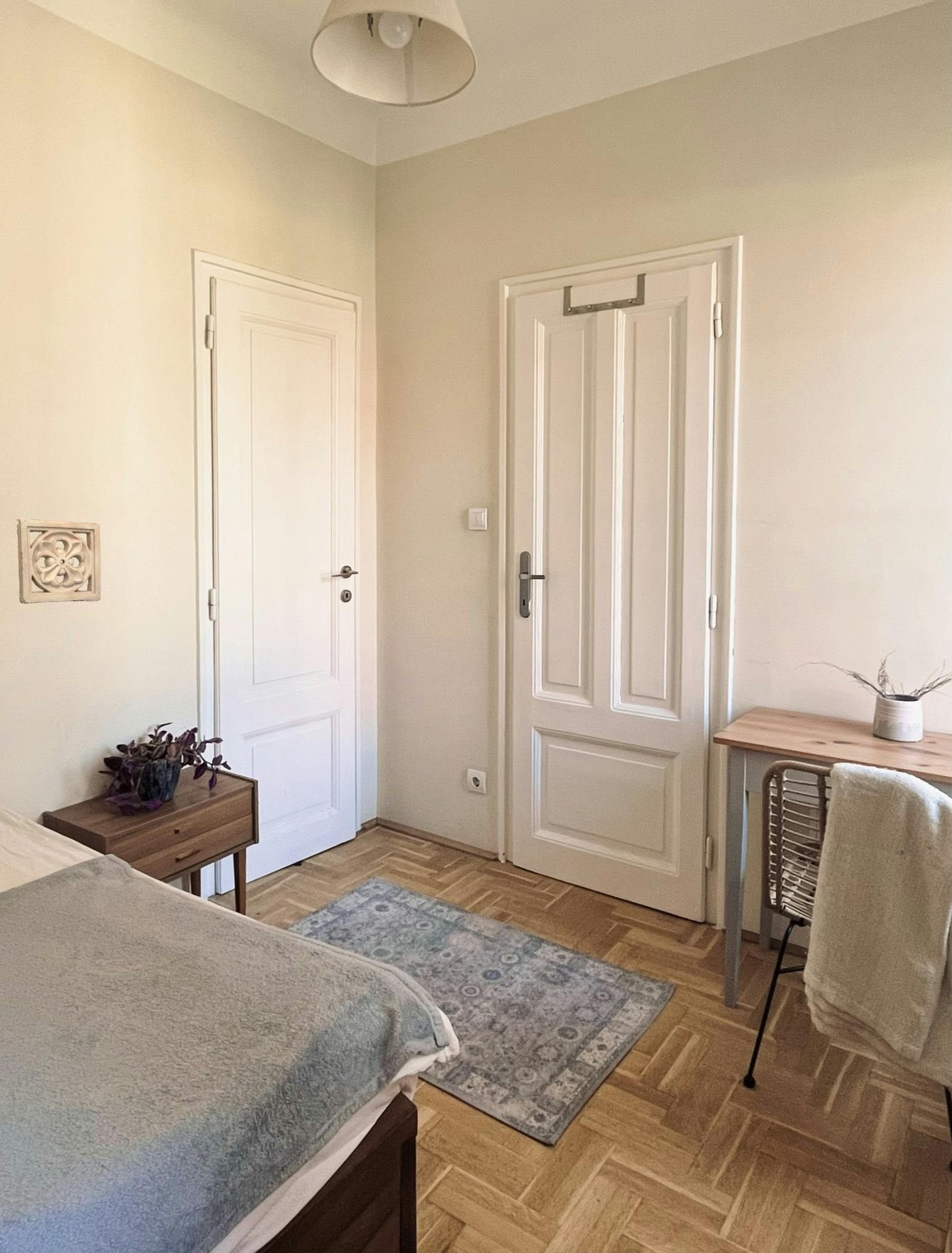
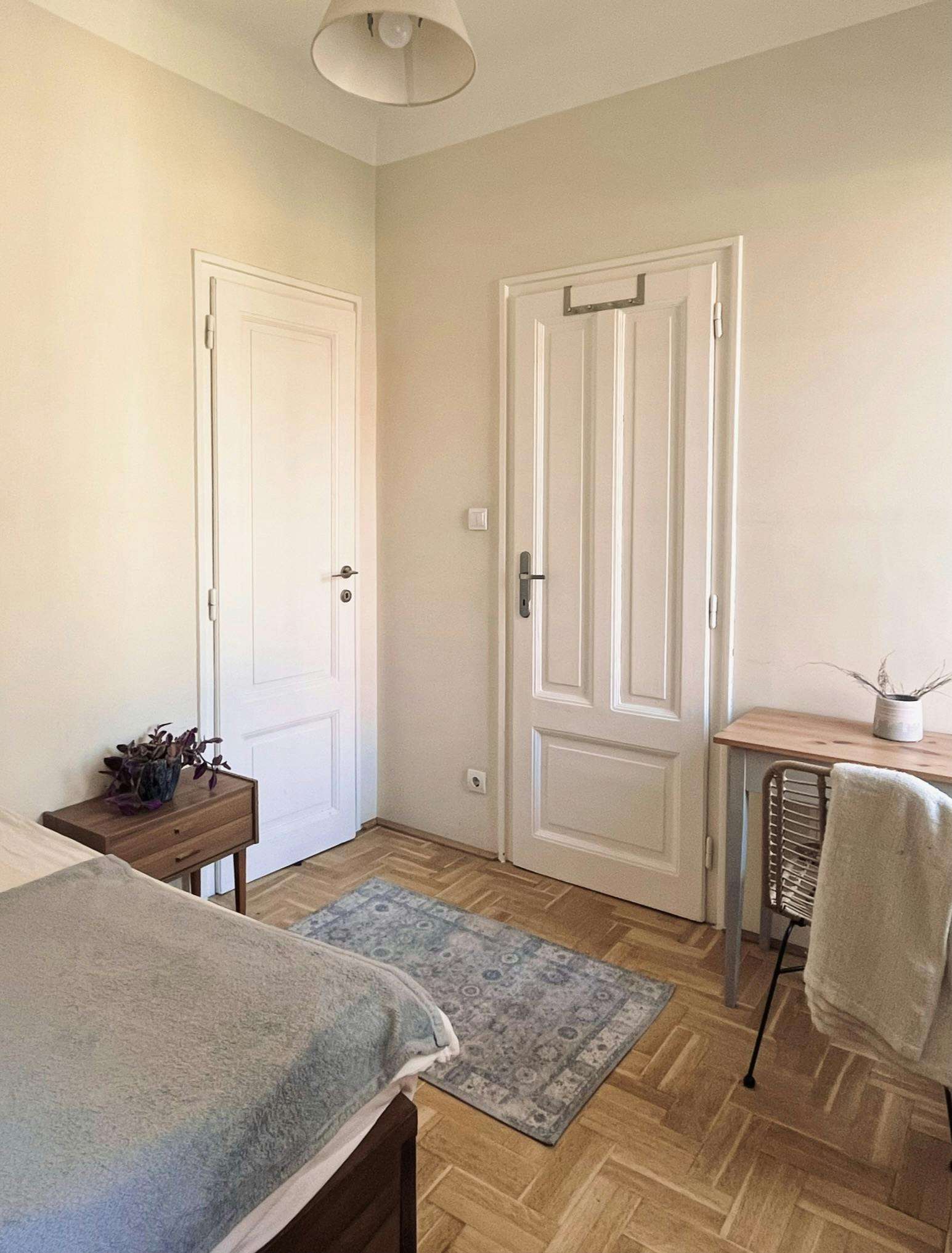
- wall ornament (60, 562)
